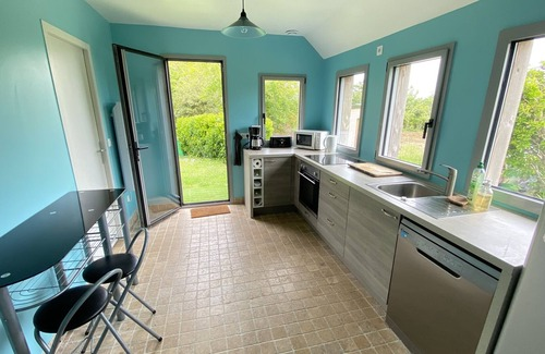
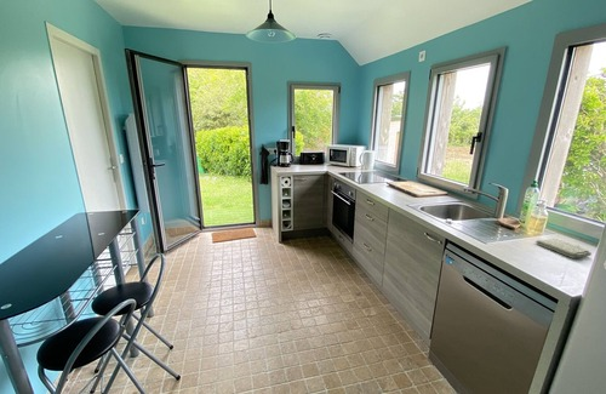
+ washcloth (562, 246)
